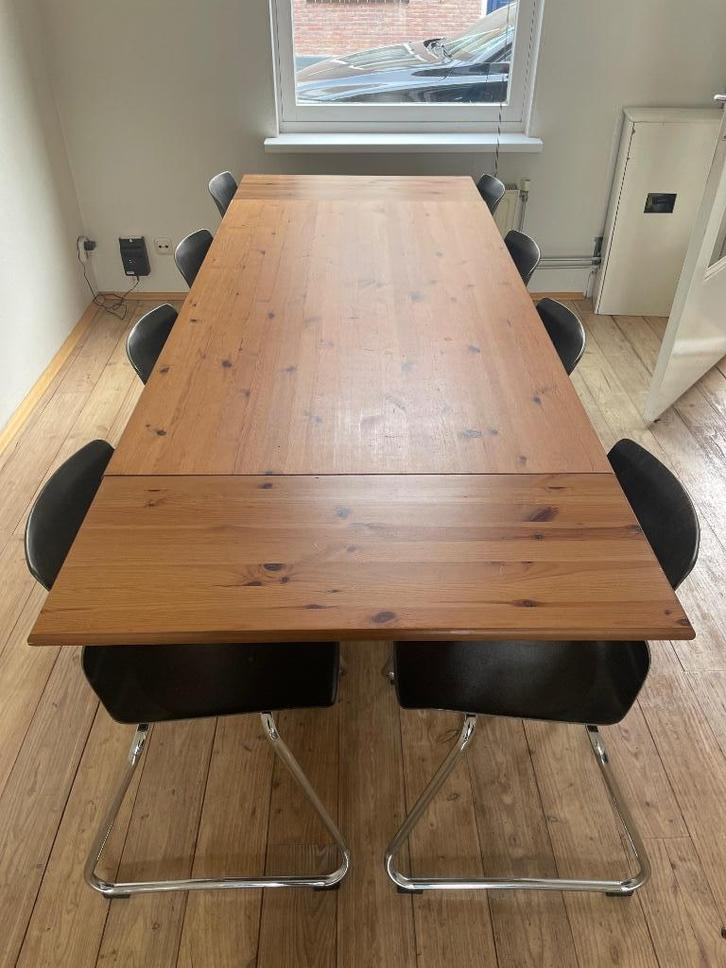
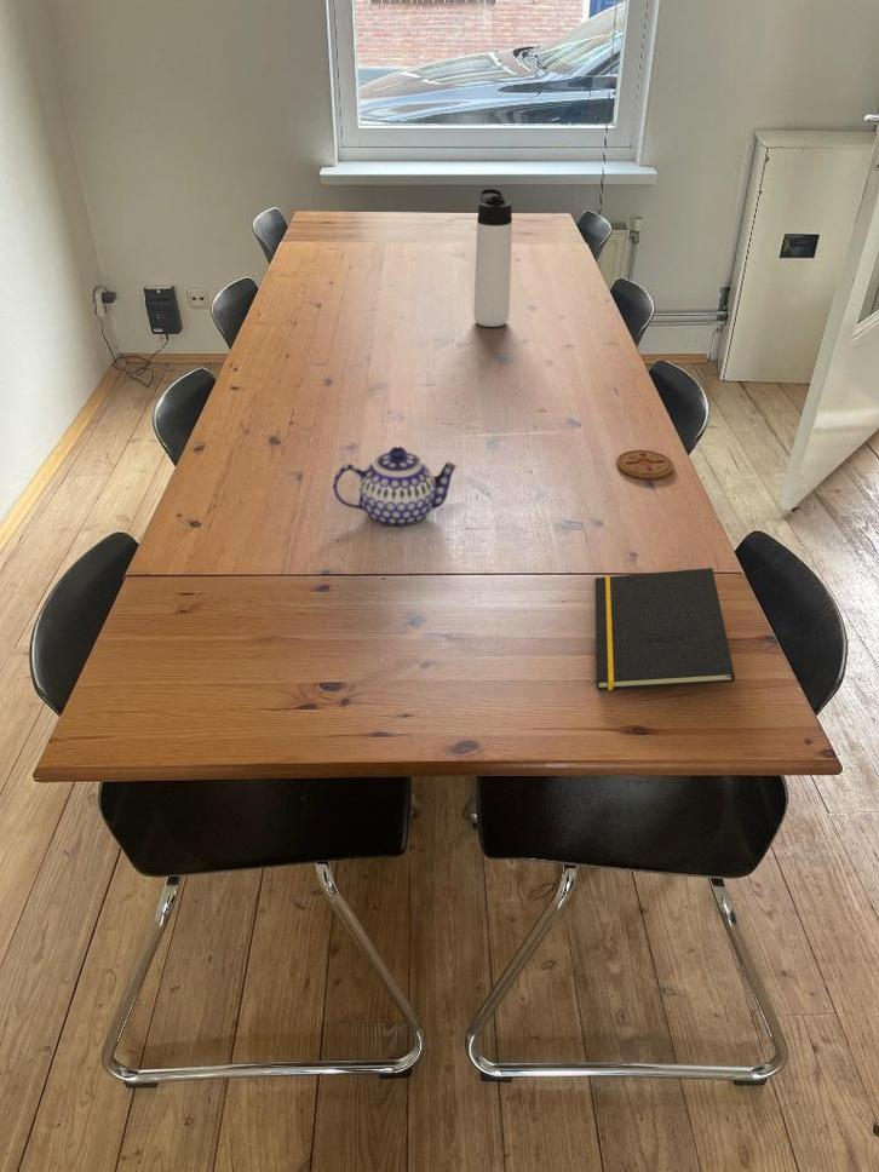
+ coaster (644, 464)
+ thermos bottle (492, 259)
+ teapot (395, 481)
+ notepad (657, 625)
